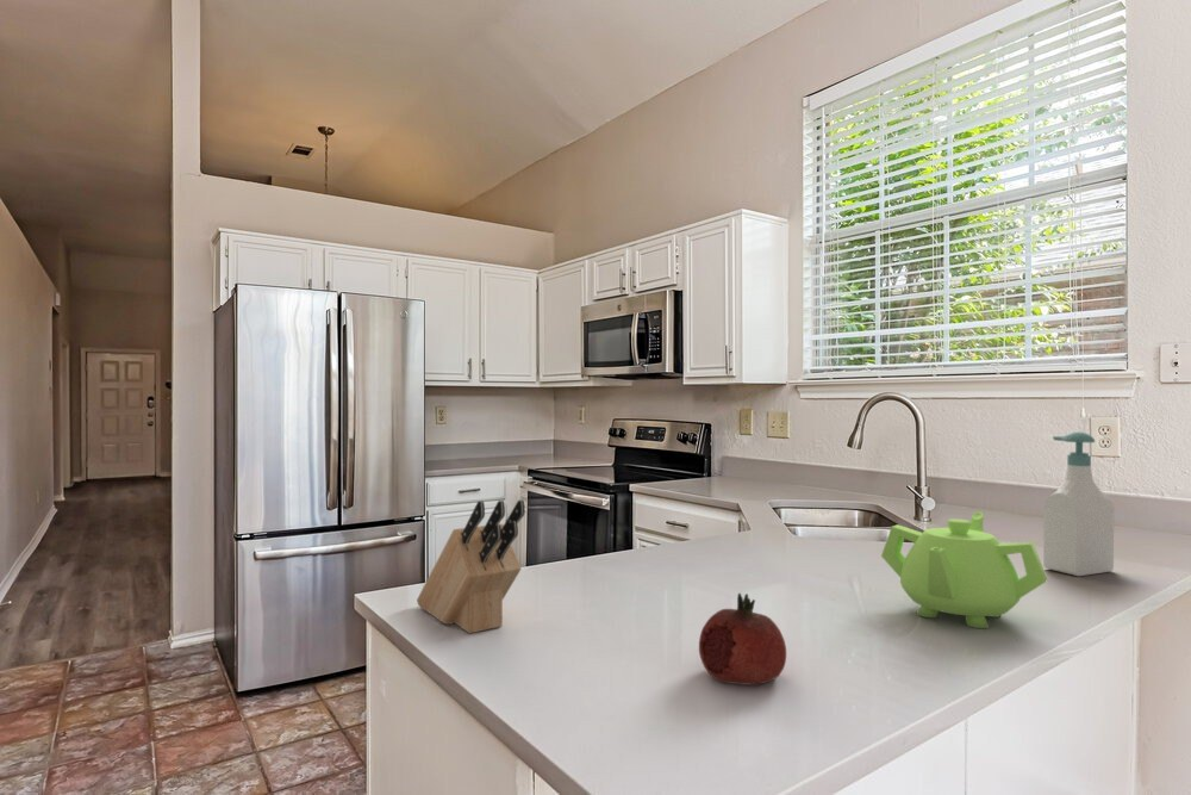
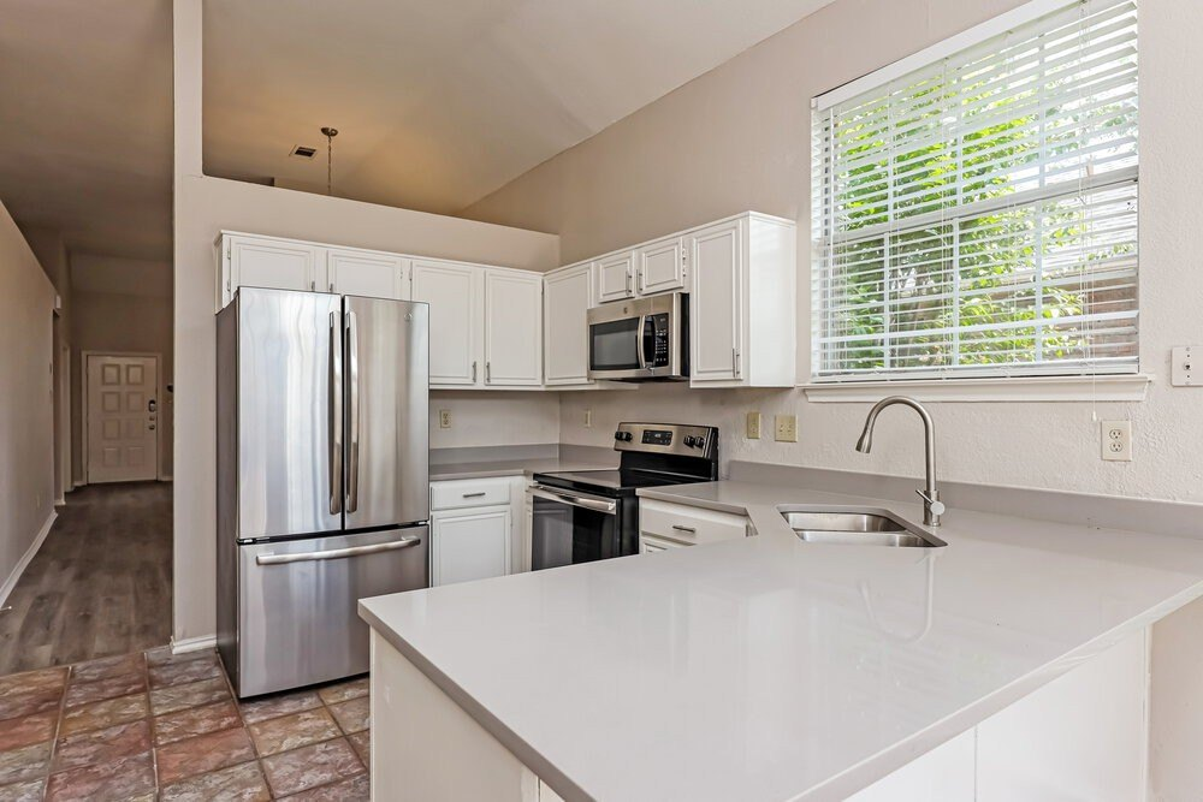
- teapot (959, 566)
- knife block (470, 555)
- soap bottle (1073, 499)
- fruit (742, 634)
